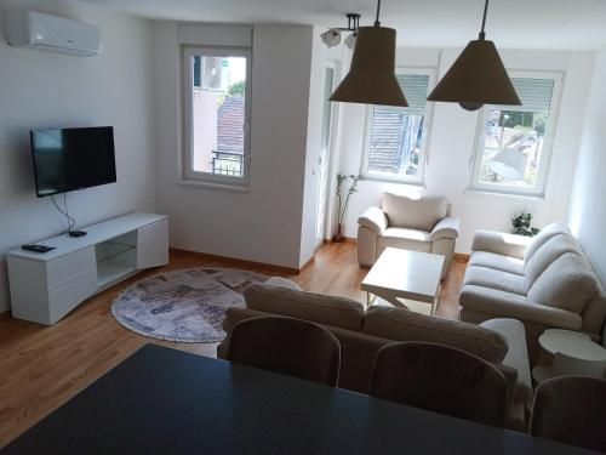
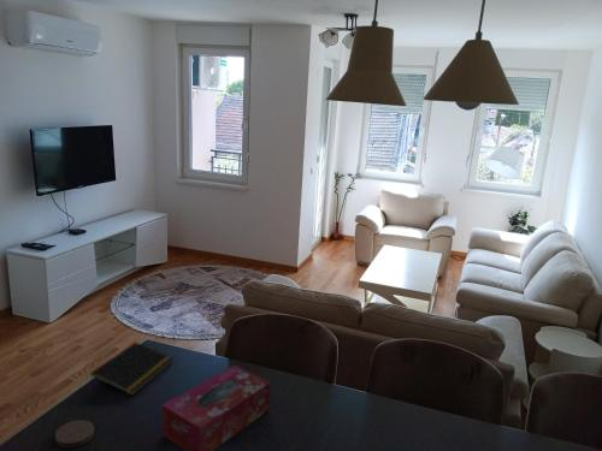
+ notepad (134, 366)
+ tissue box (218, 408)
+ coaster (75, 433)
